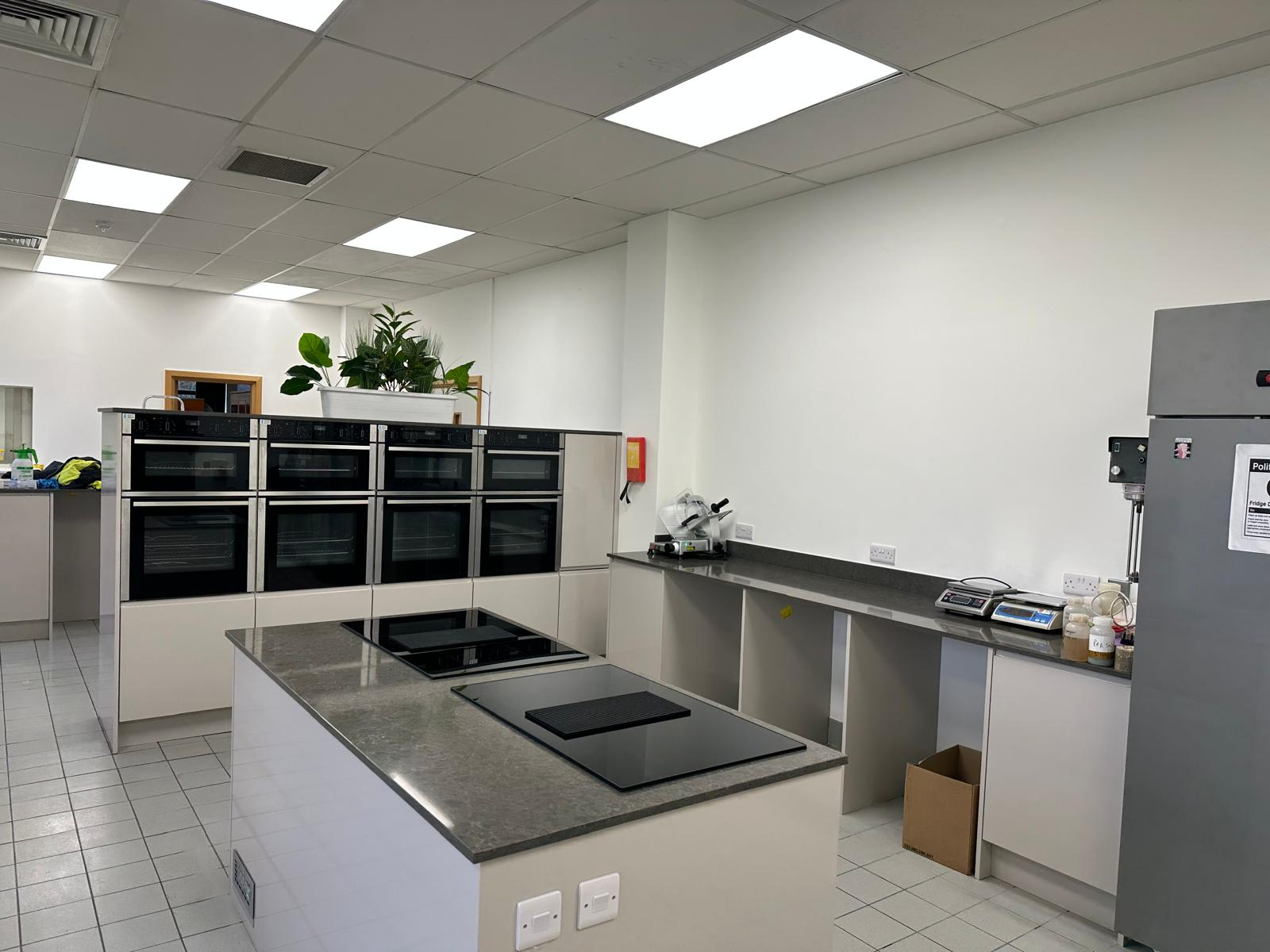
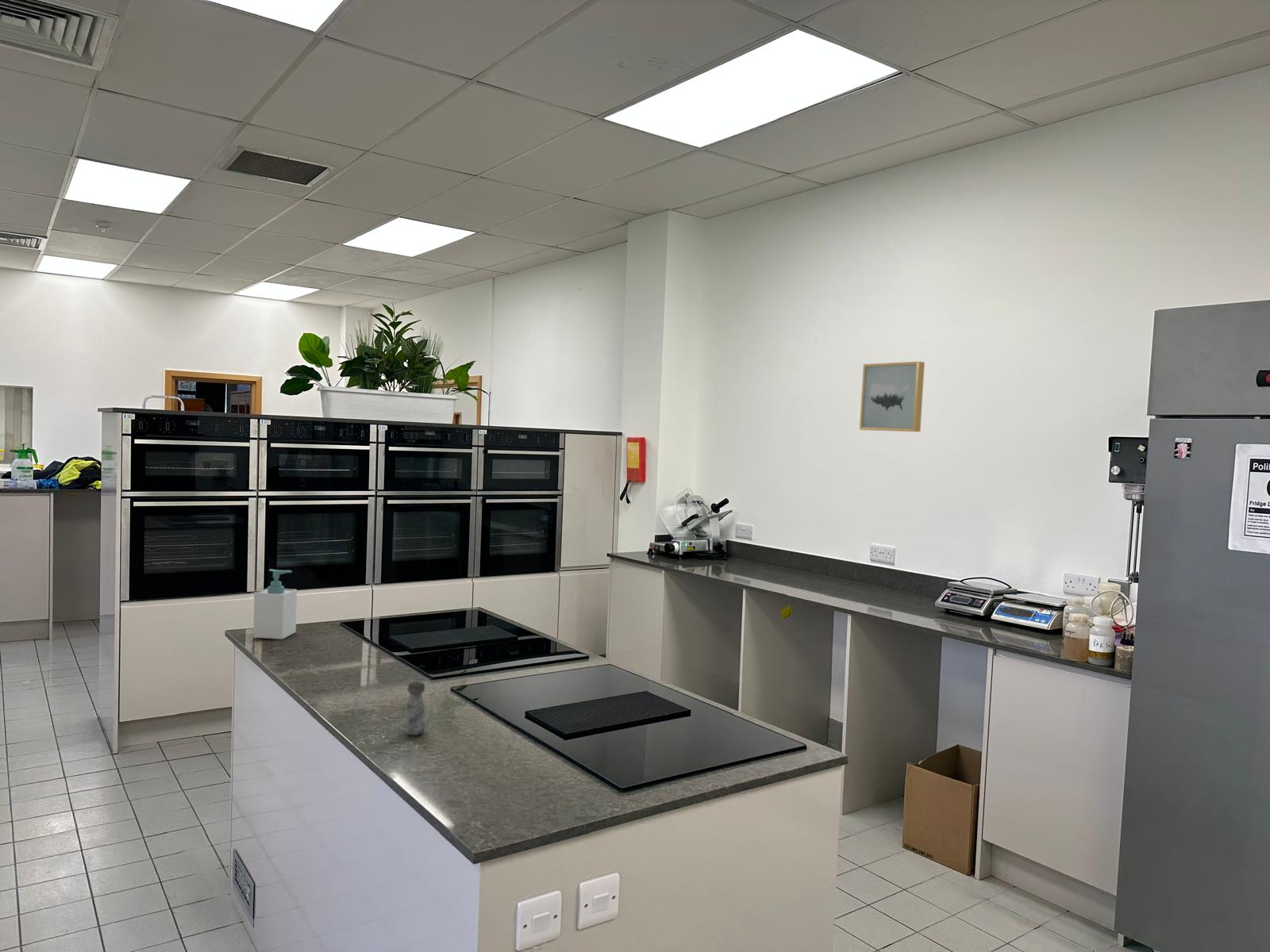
+ wall art (891, 397)
+ salt shaker (415, 707)
+ soap bottle (275, 602)
